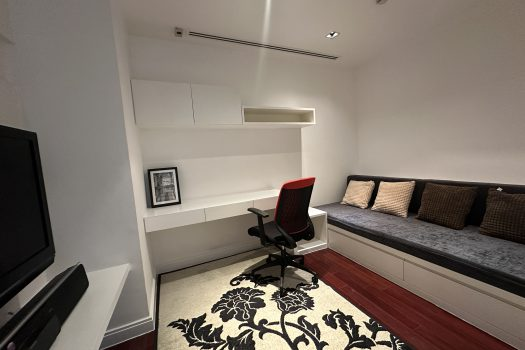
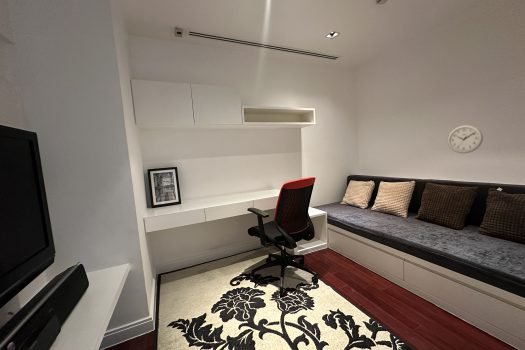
+ wall clock (463, 139)
